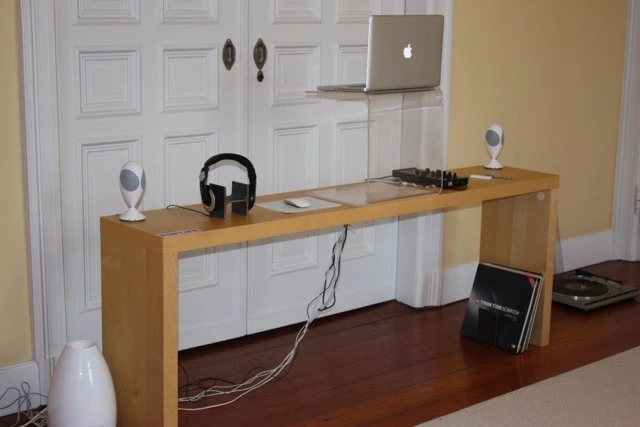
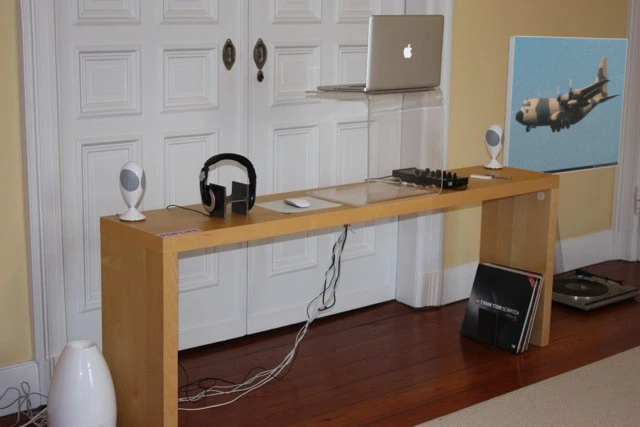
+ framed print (567, 105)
